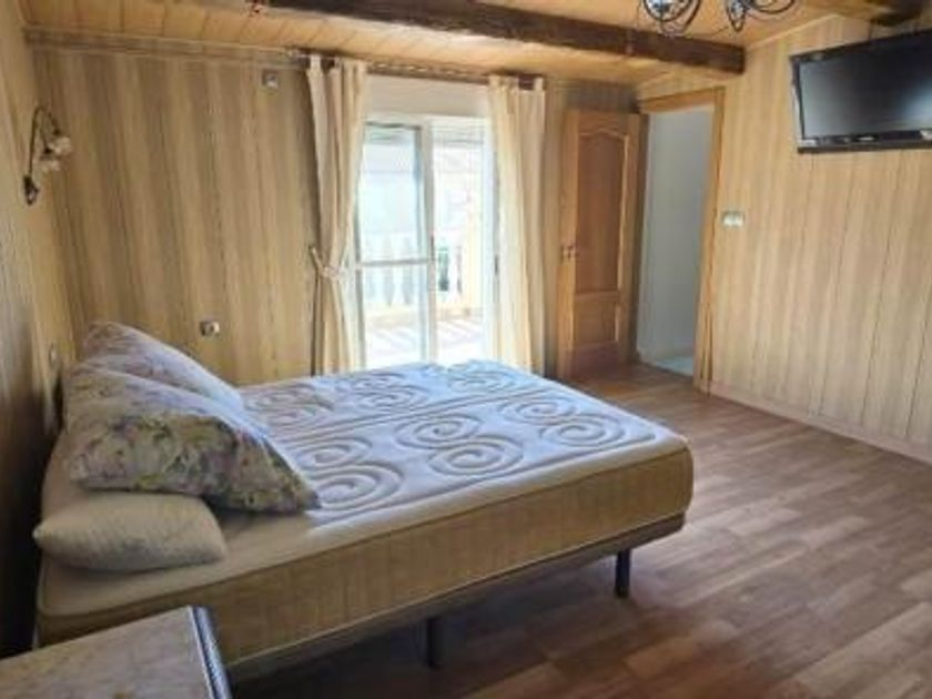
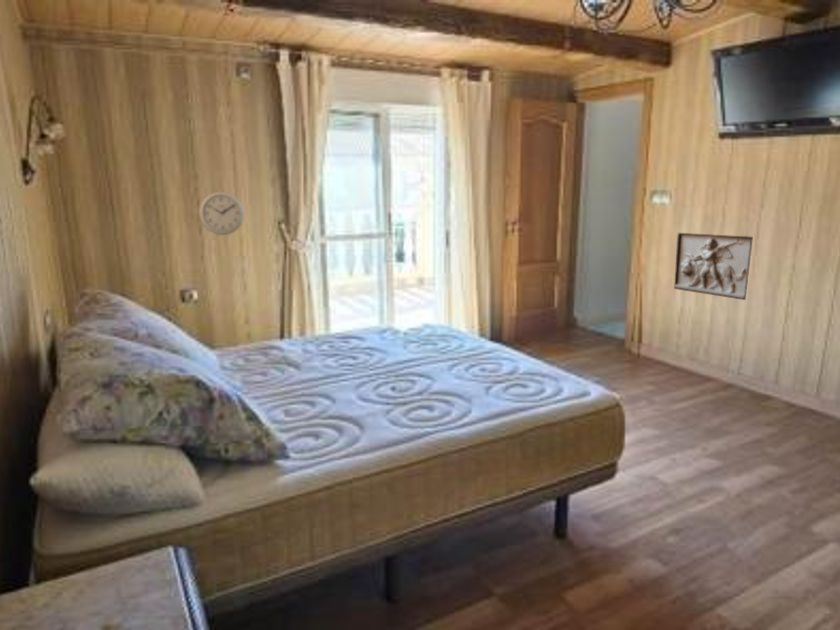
+ wall clock (221, 213)
+ wall relief (709, 264)
